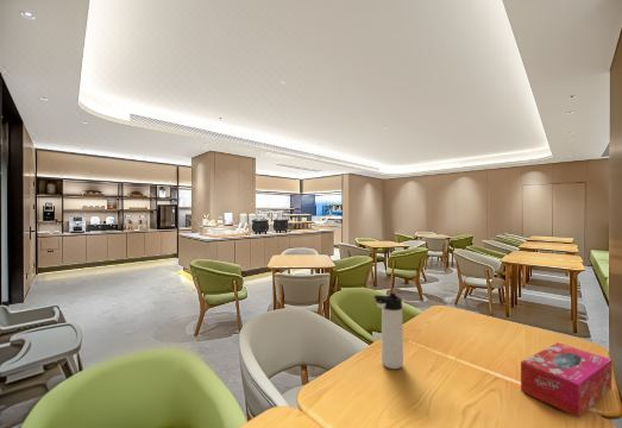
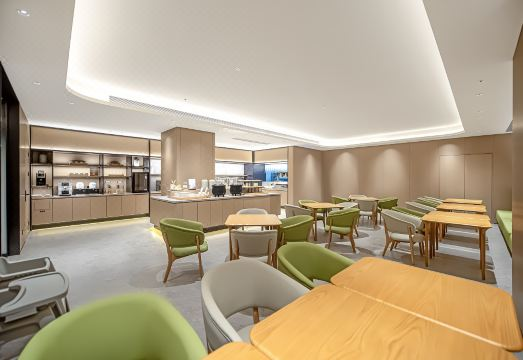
- tissue box (566, 374)
- thermos bottle (388, 329)
